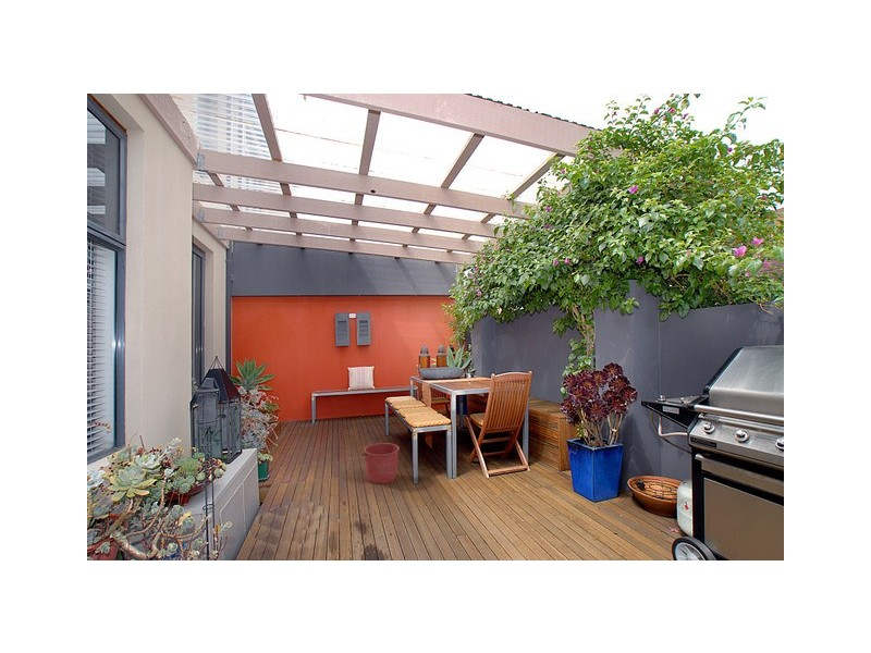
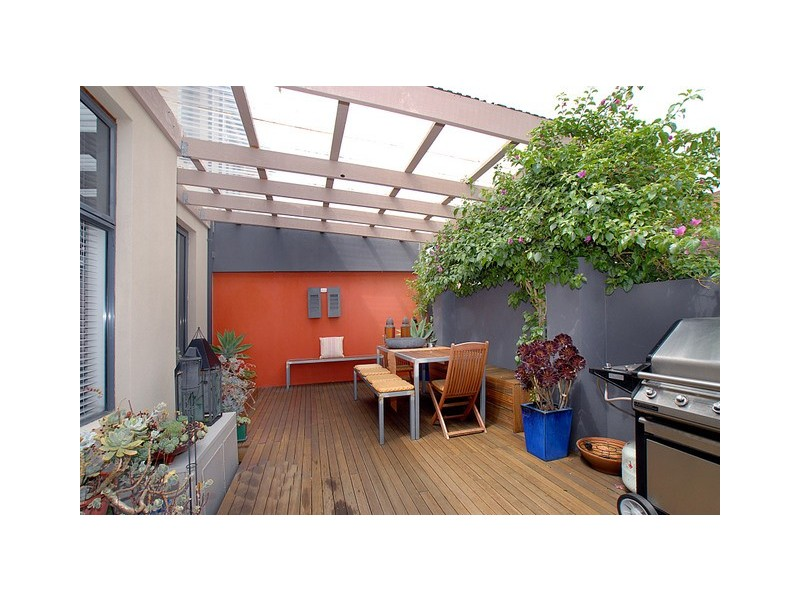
- bucket (381, 463)
